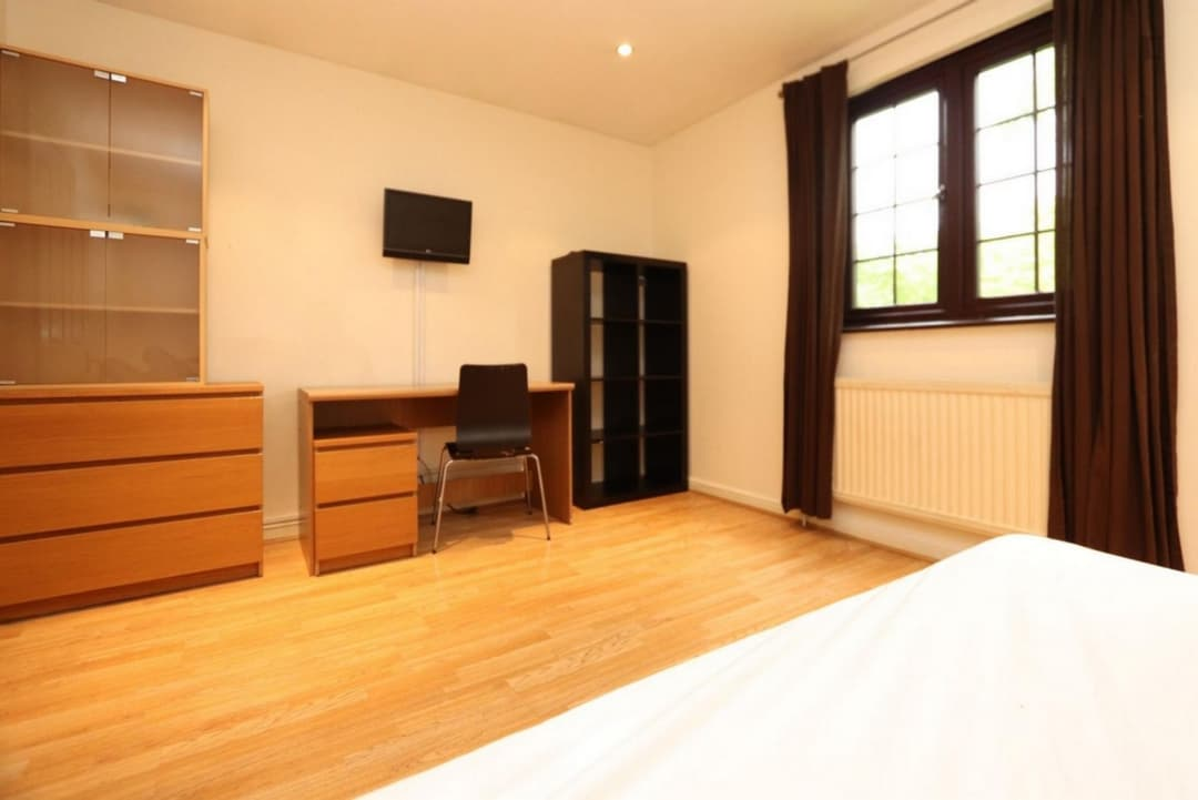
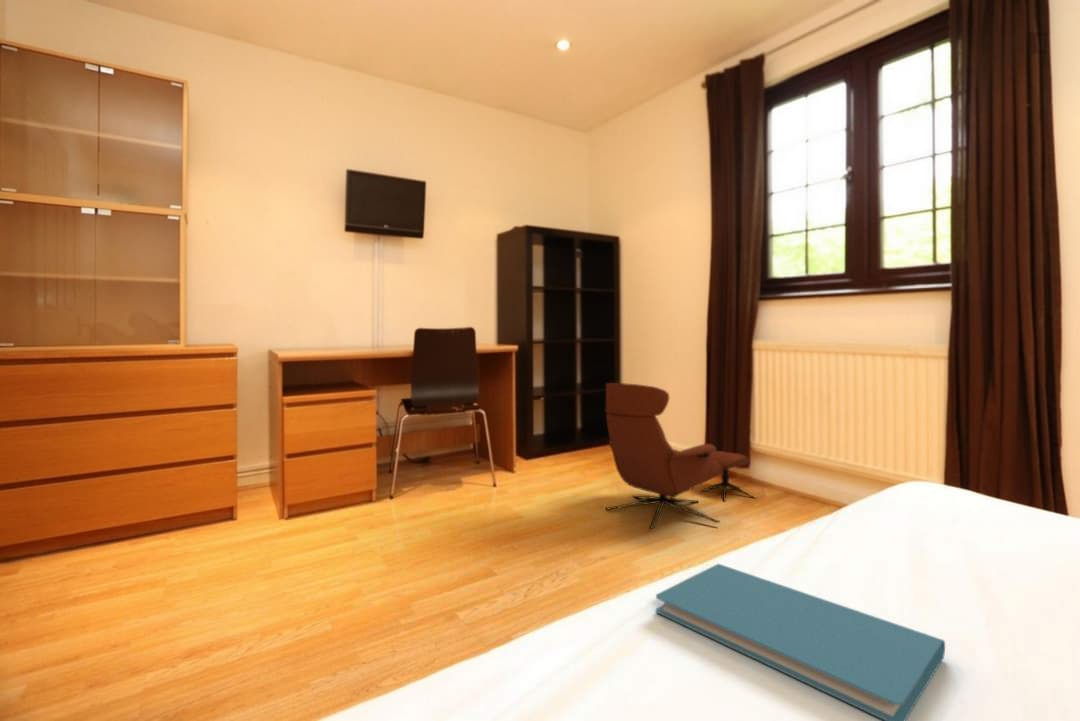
+ armchair (688, 448)
+ book (787, 623)
